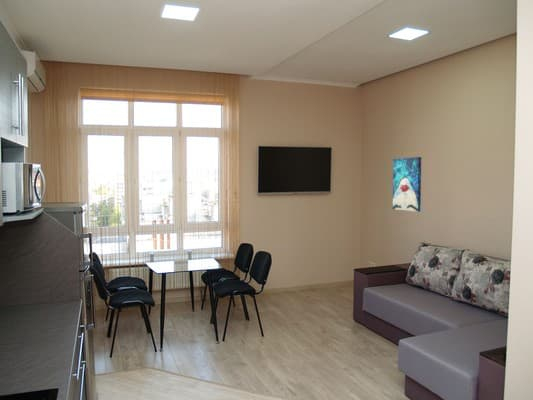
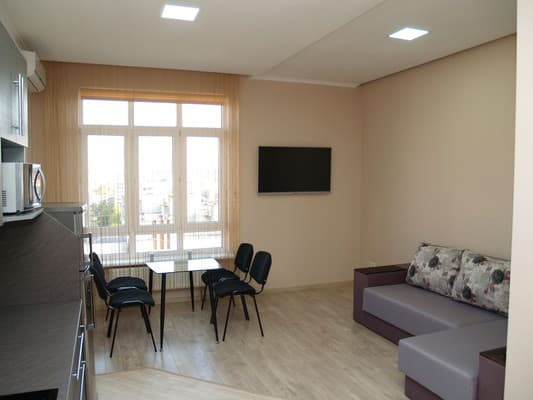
- wall art (406, 184)
